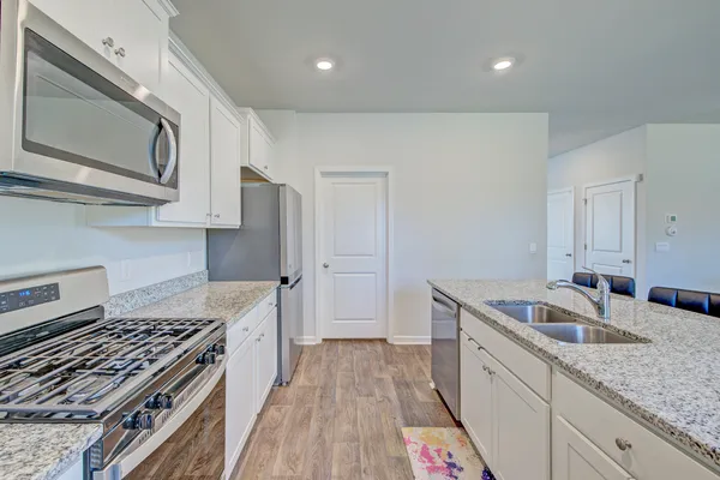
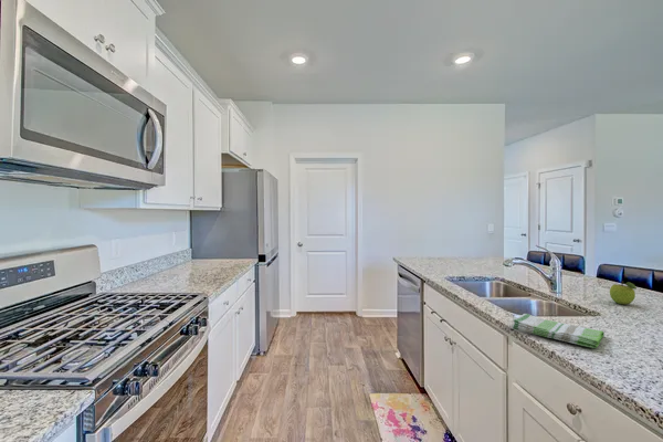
+ fruit (623, 292)
+ dish towel (556, 327)
